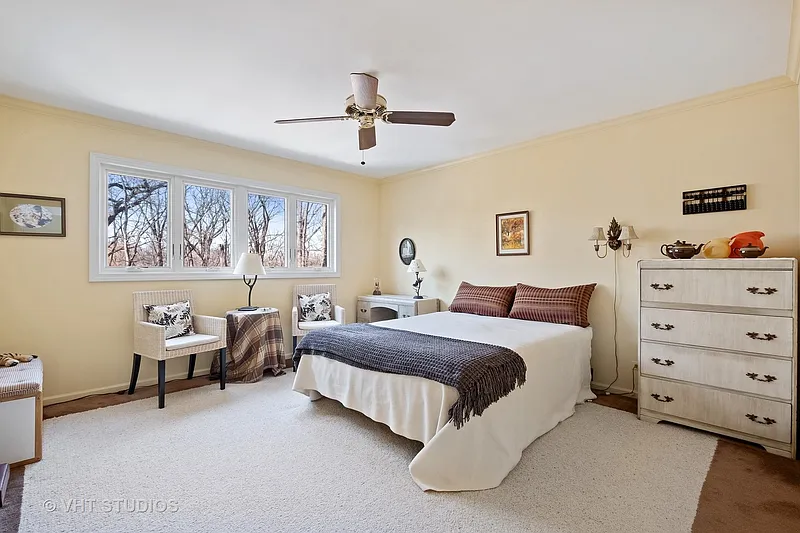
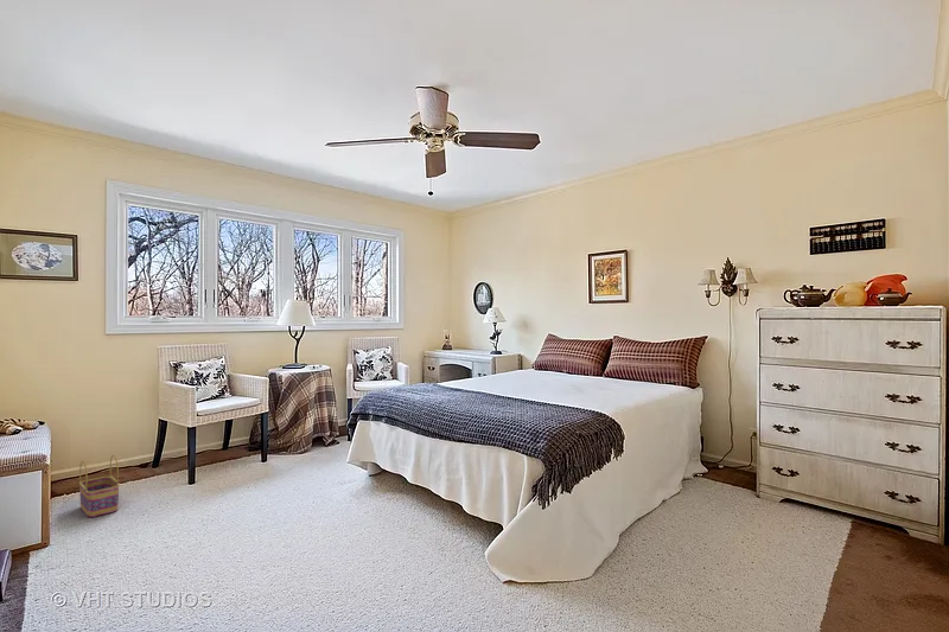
+ basket (98, 483)
